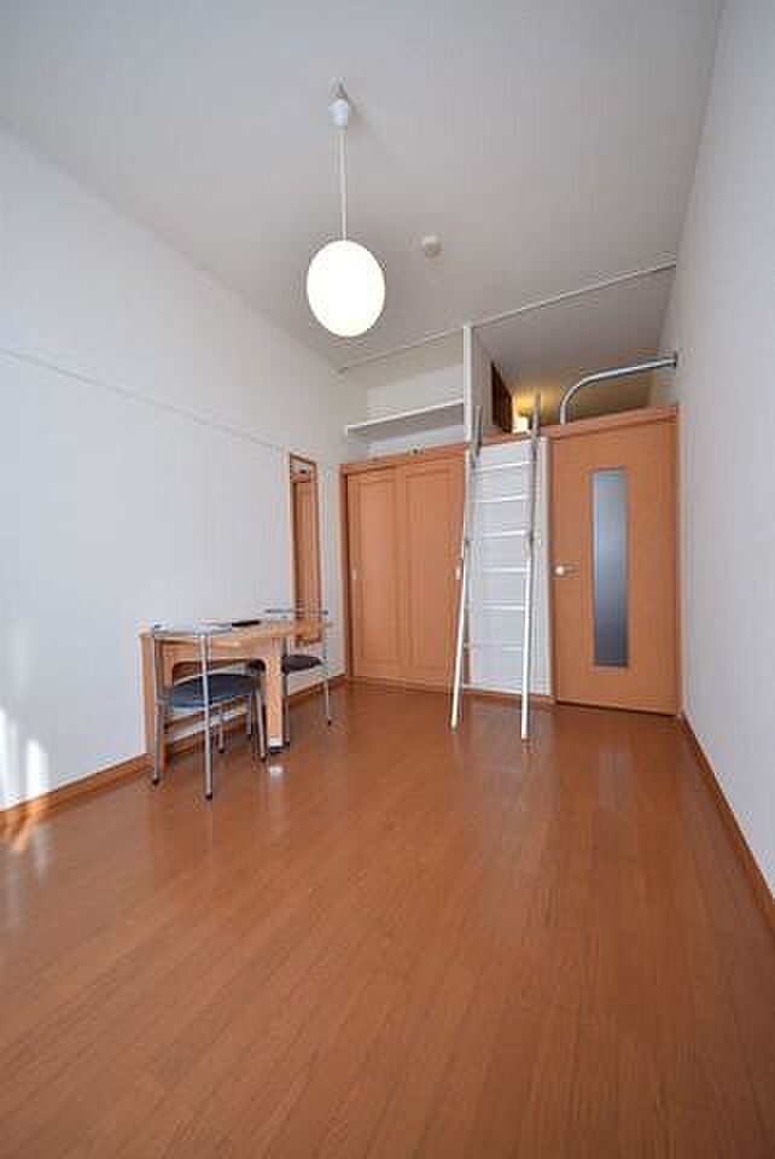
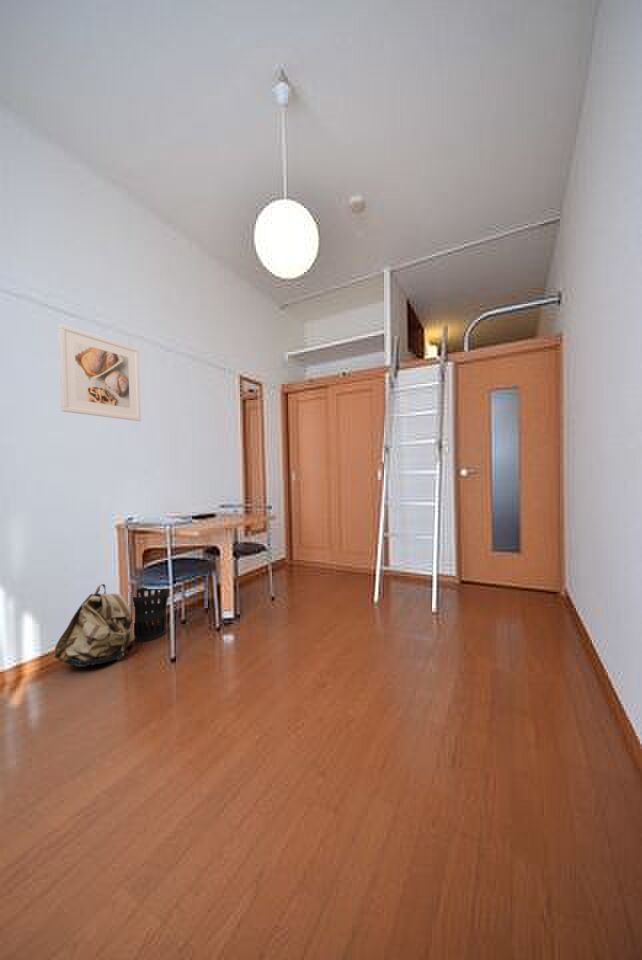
+ backpack (94, 625)
+ wastebasket (149, 613)
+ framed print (103, 377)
